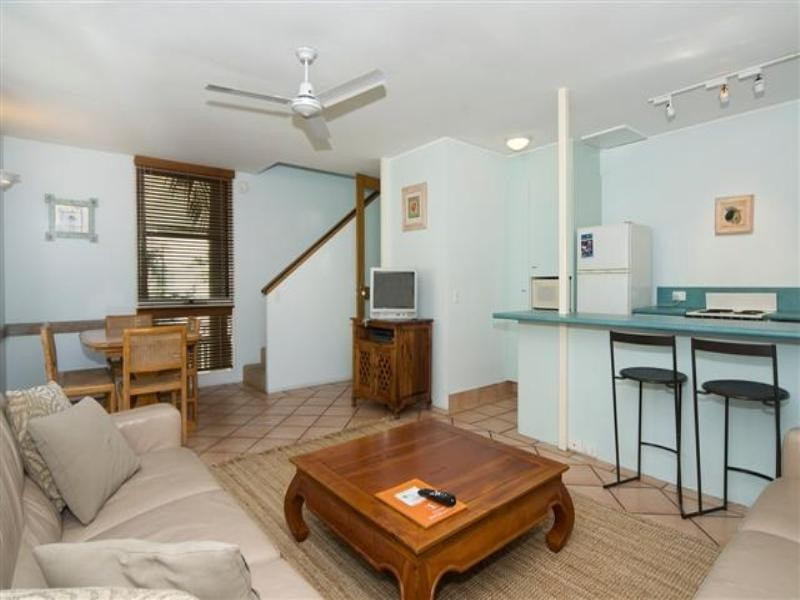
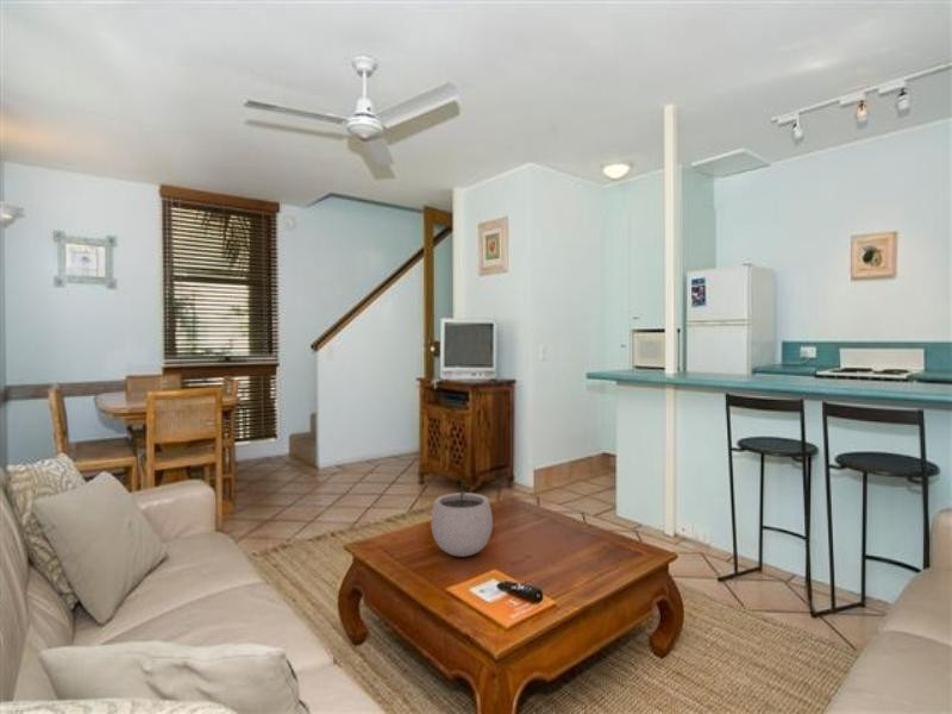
+ plant pot (462, 514)
